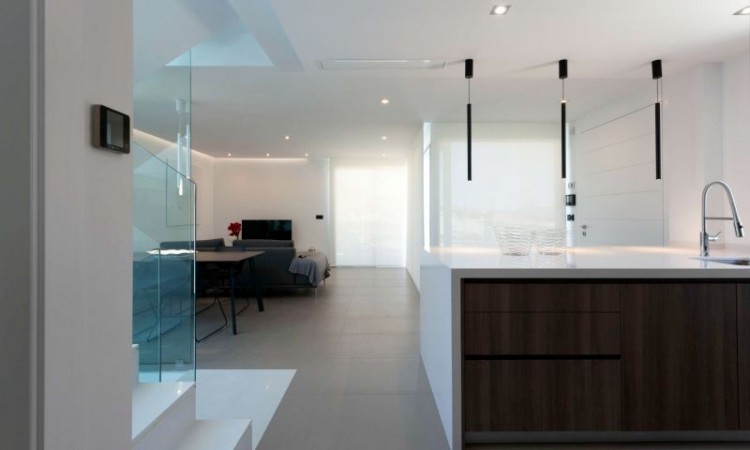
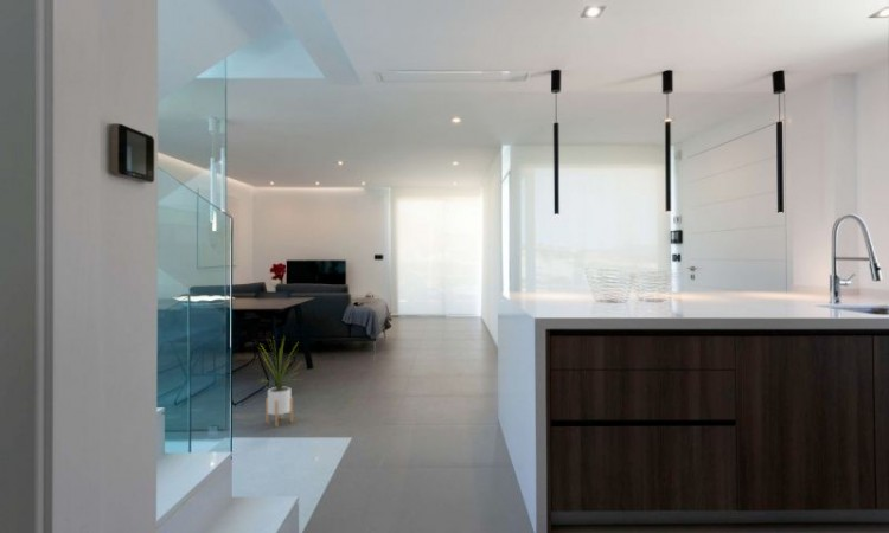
+ house plant (280, 379)
